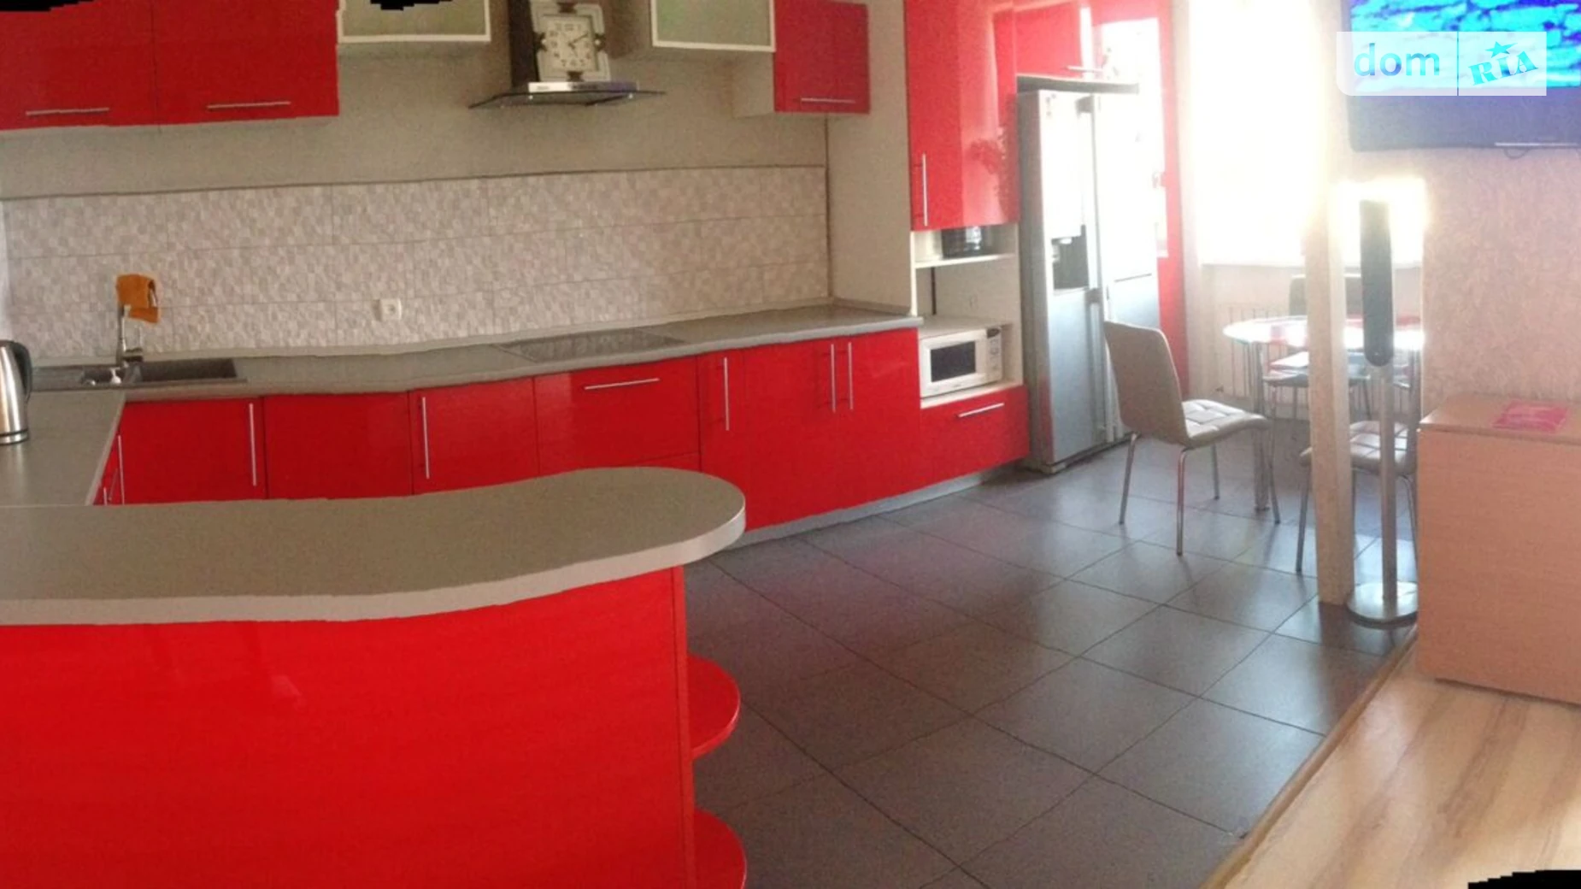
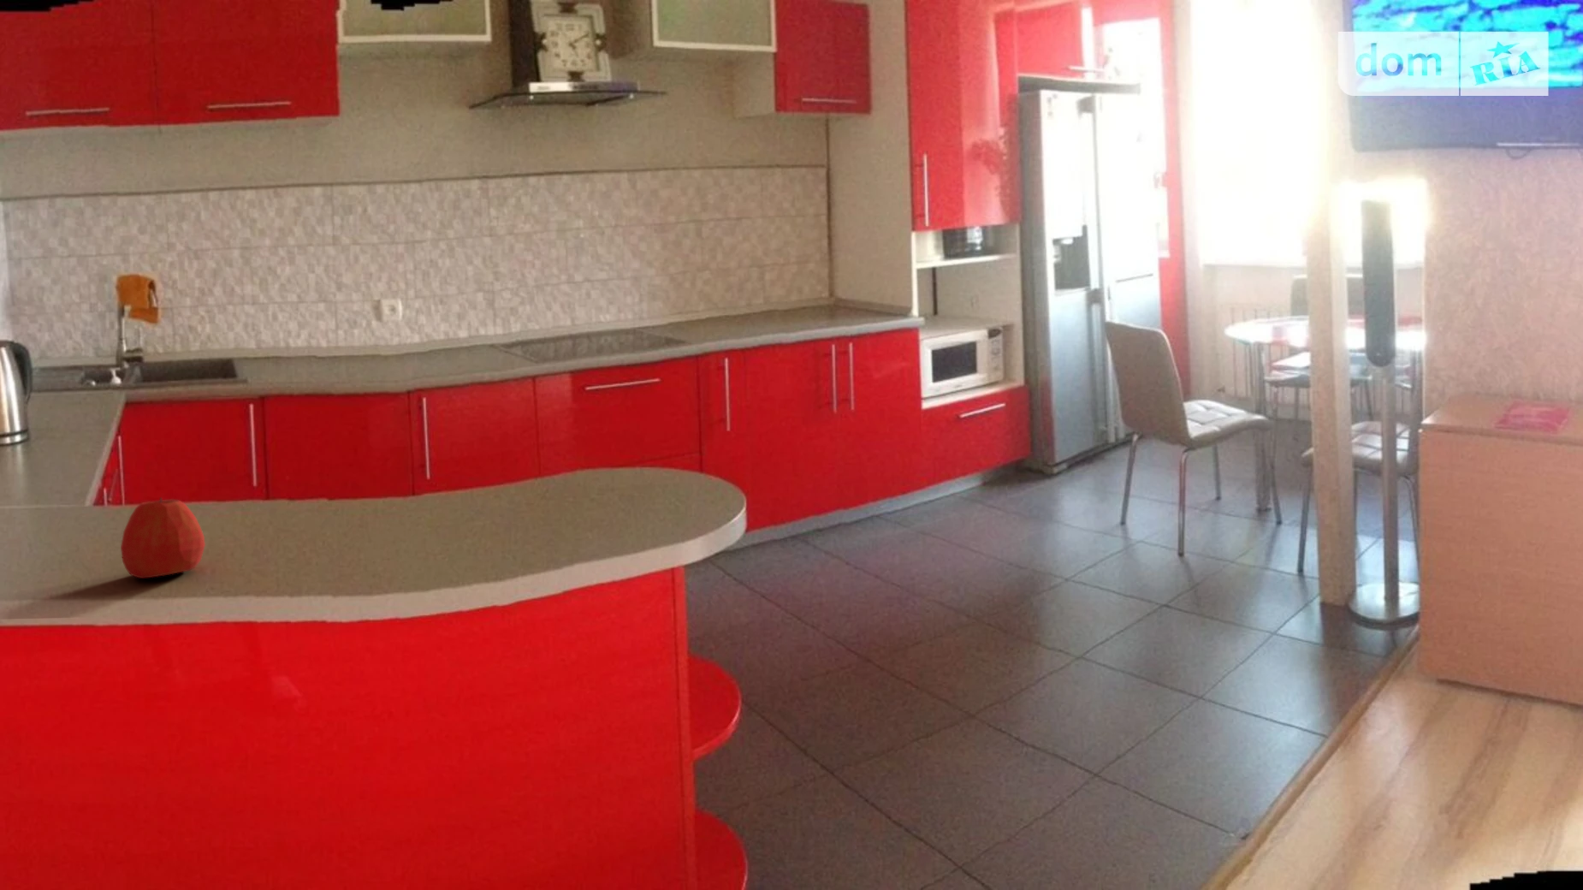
+ apple (161, 536)
